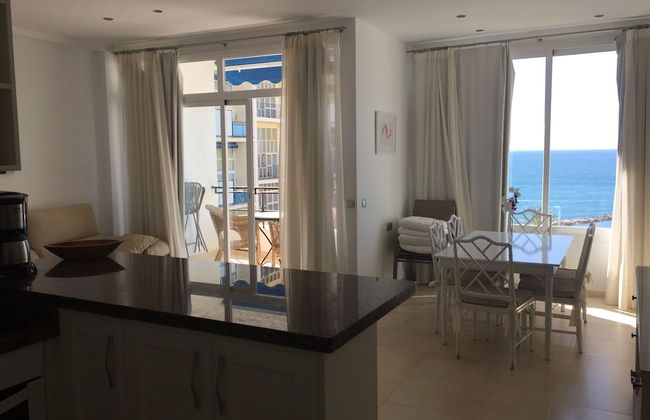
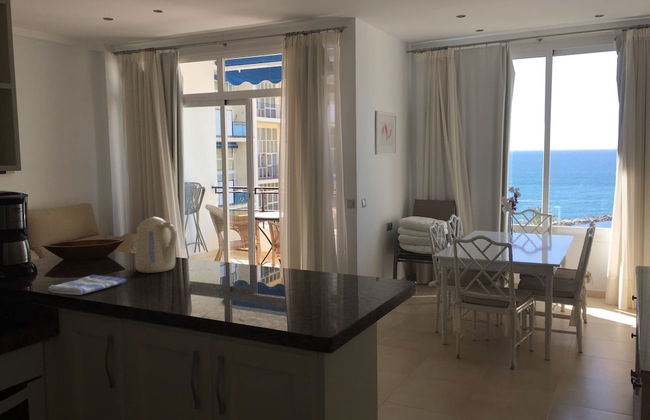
+ kettle (156, 243)
+ dish towel (88, 284)
